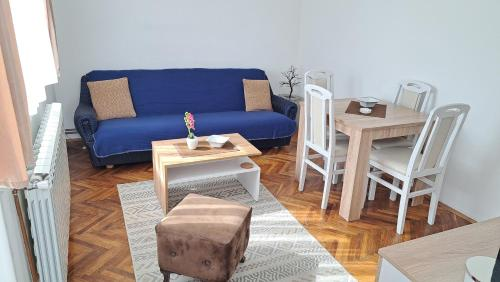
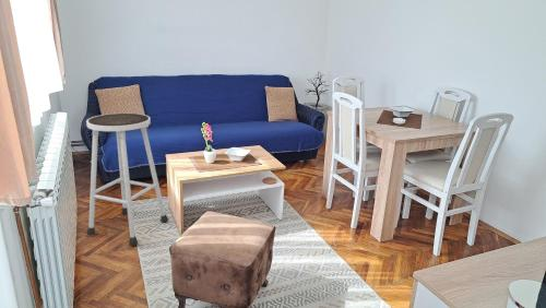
+ stool (123, 176)
